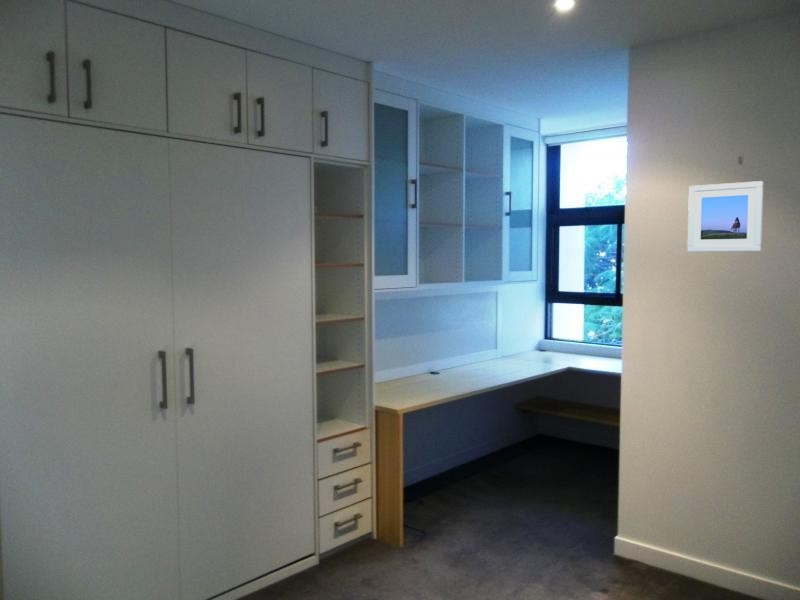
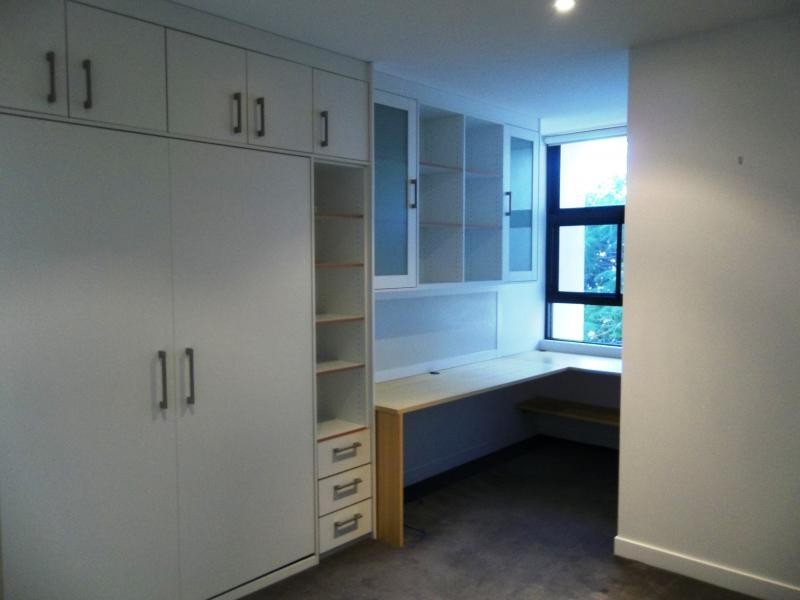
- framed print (724, 217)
